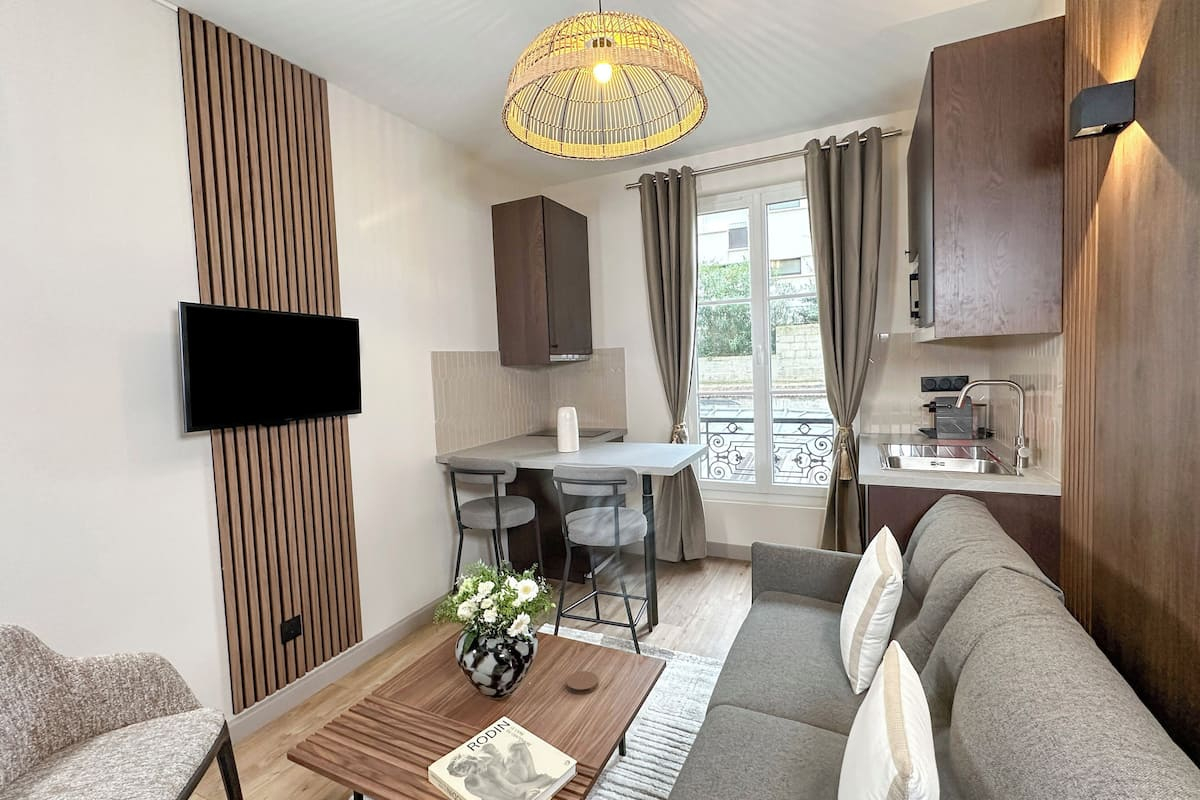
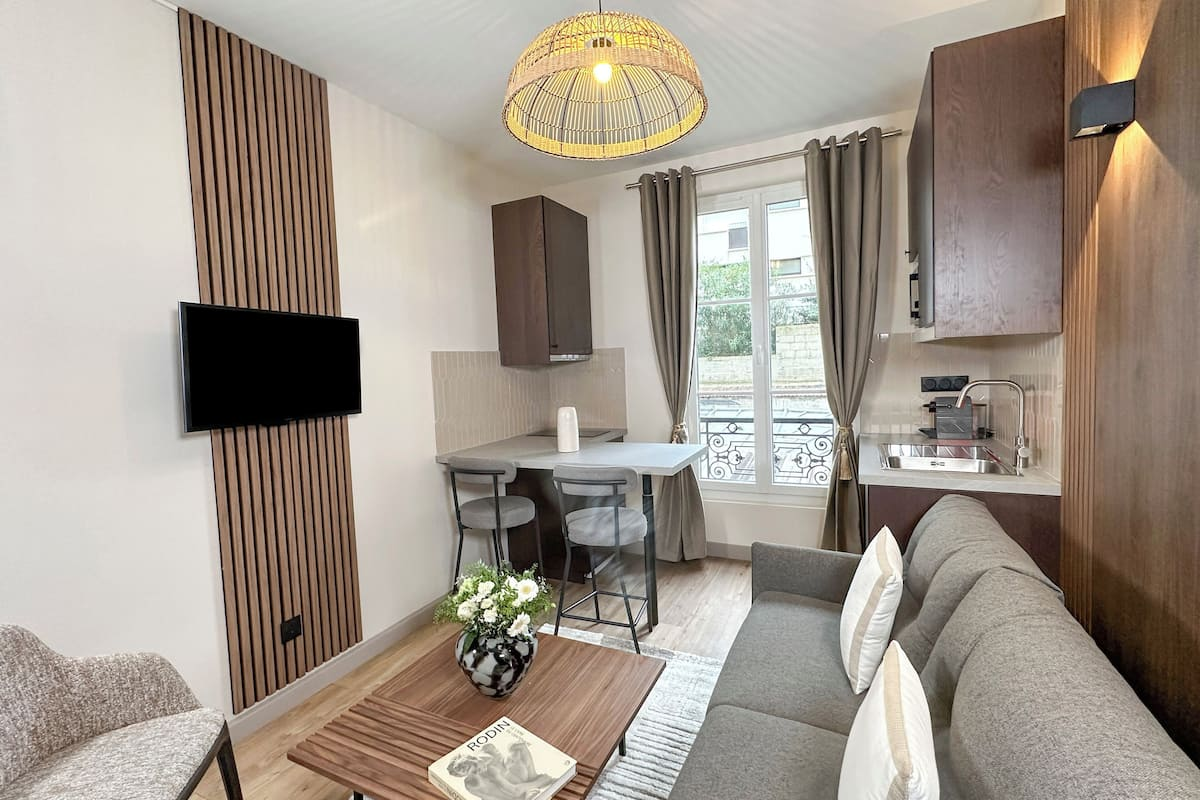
- coaster (582, 682)
